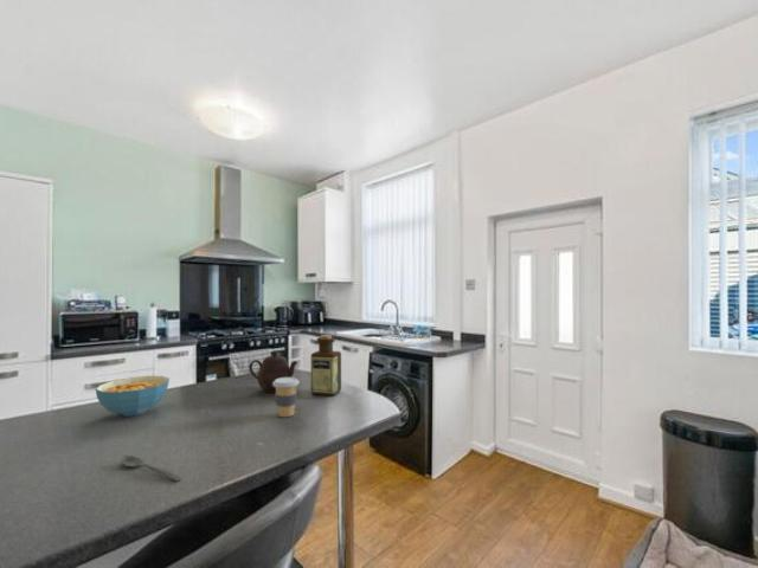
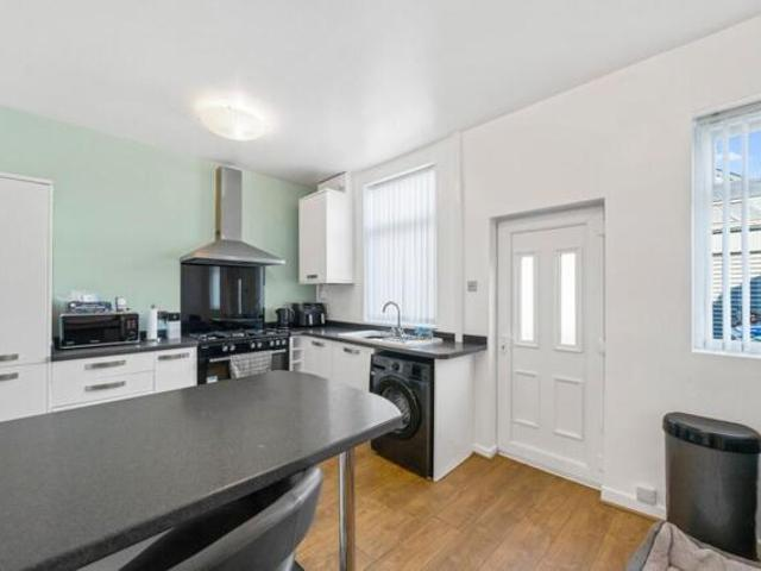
- spoon (149, 467)
- coffee cup (285, 396)
- teapot (272, 369)
- bottle (326, 363)
- cereal bowl (134, 398)
